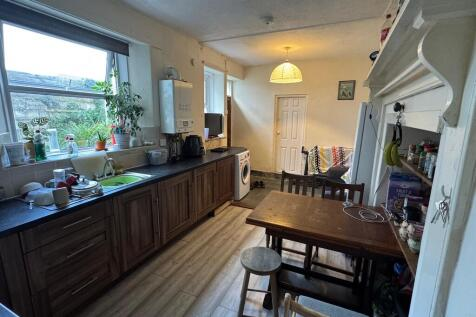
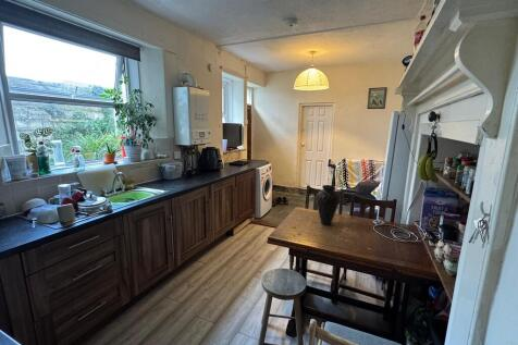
+ vase (326, 205)
